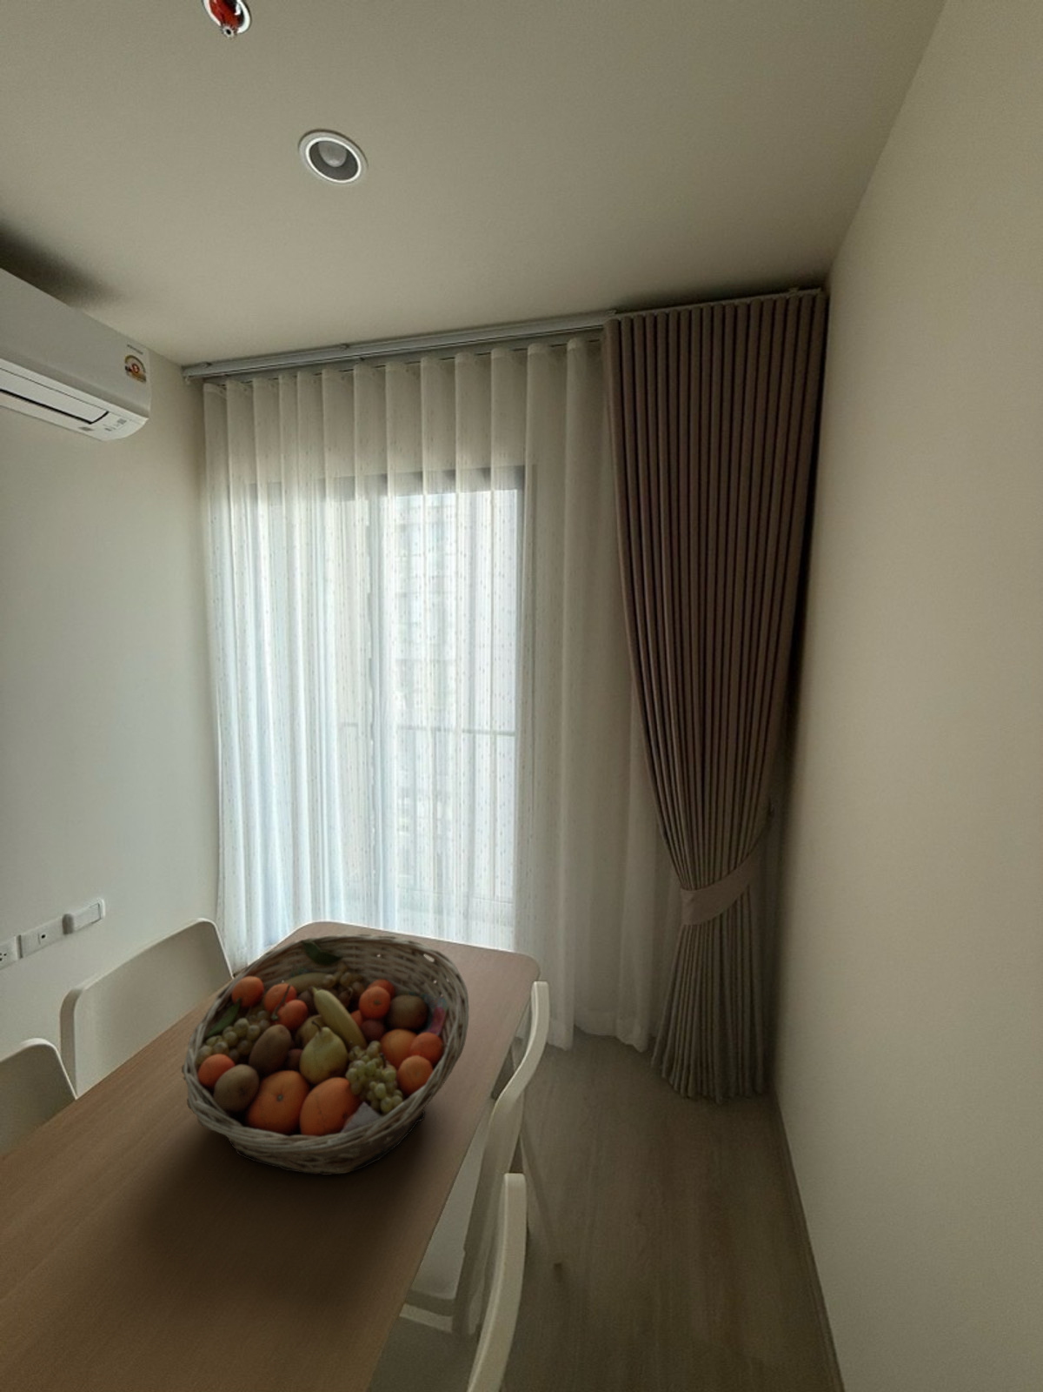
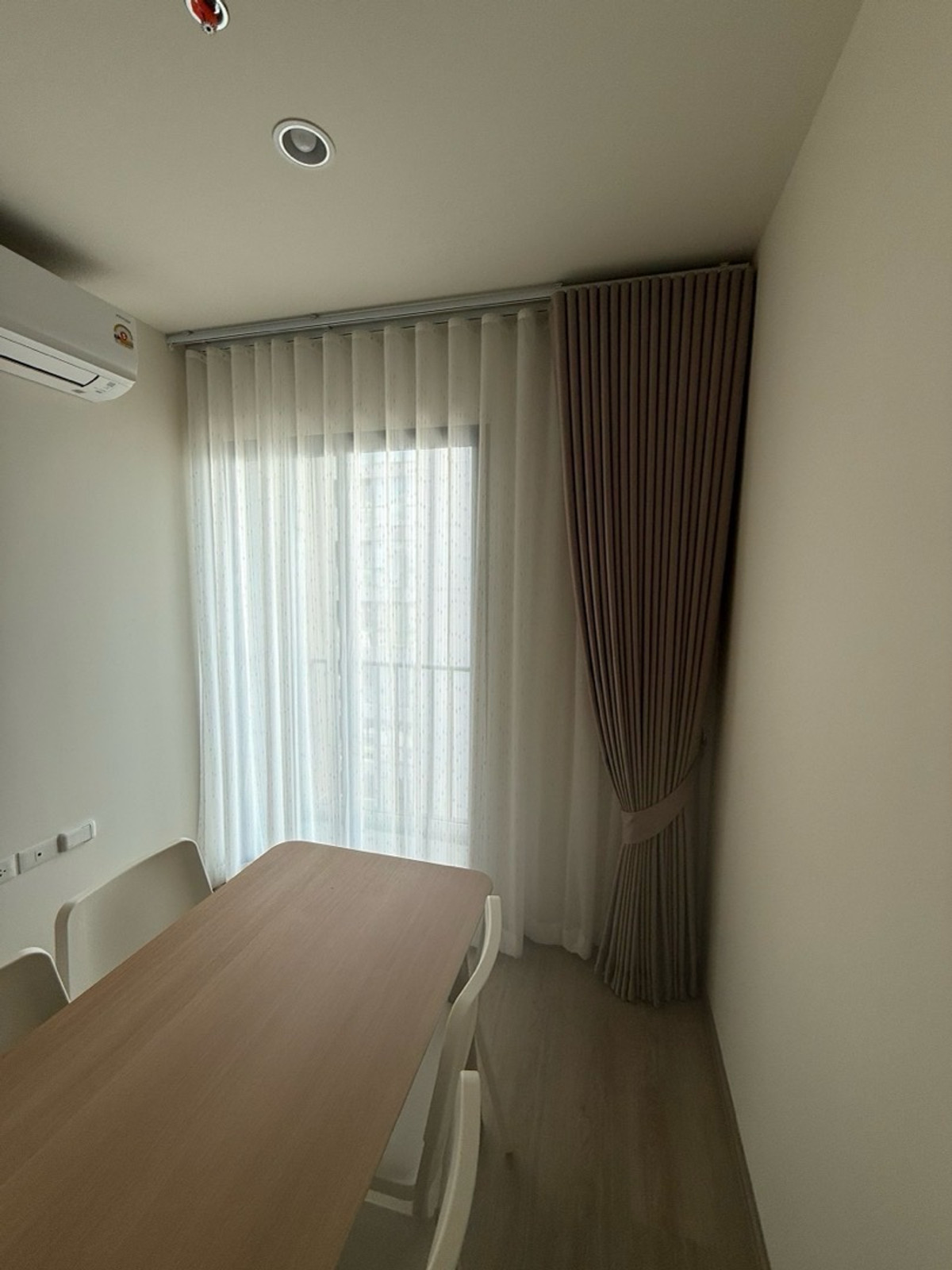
- fruit basket (332, 1040)
